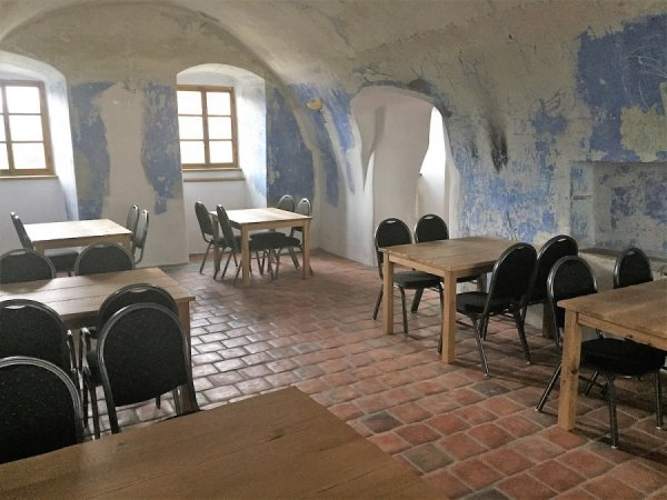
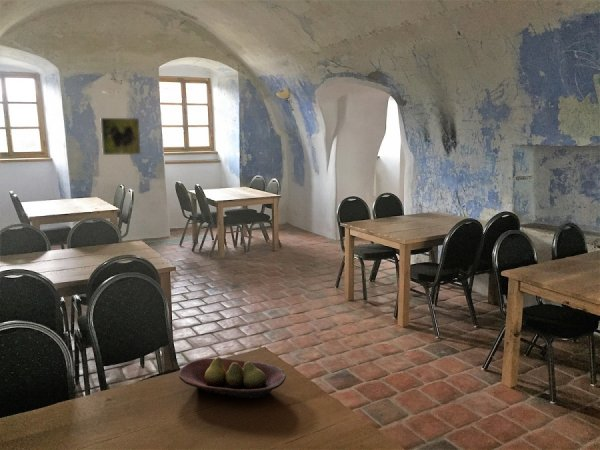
+ fruit bowl (232, 374)
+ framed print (120, 136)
